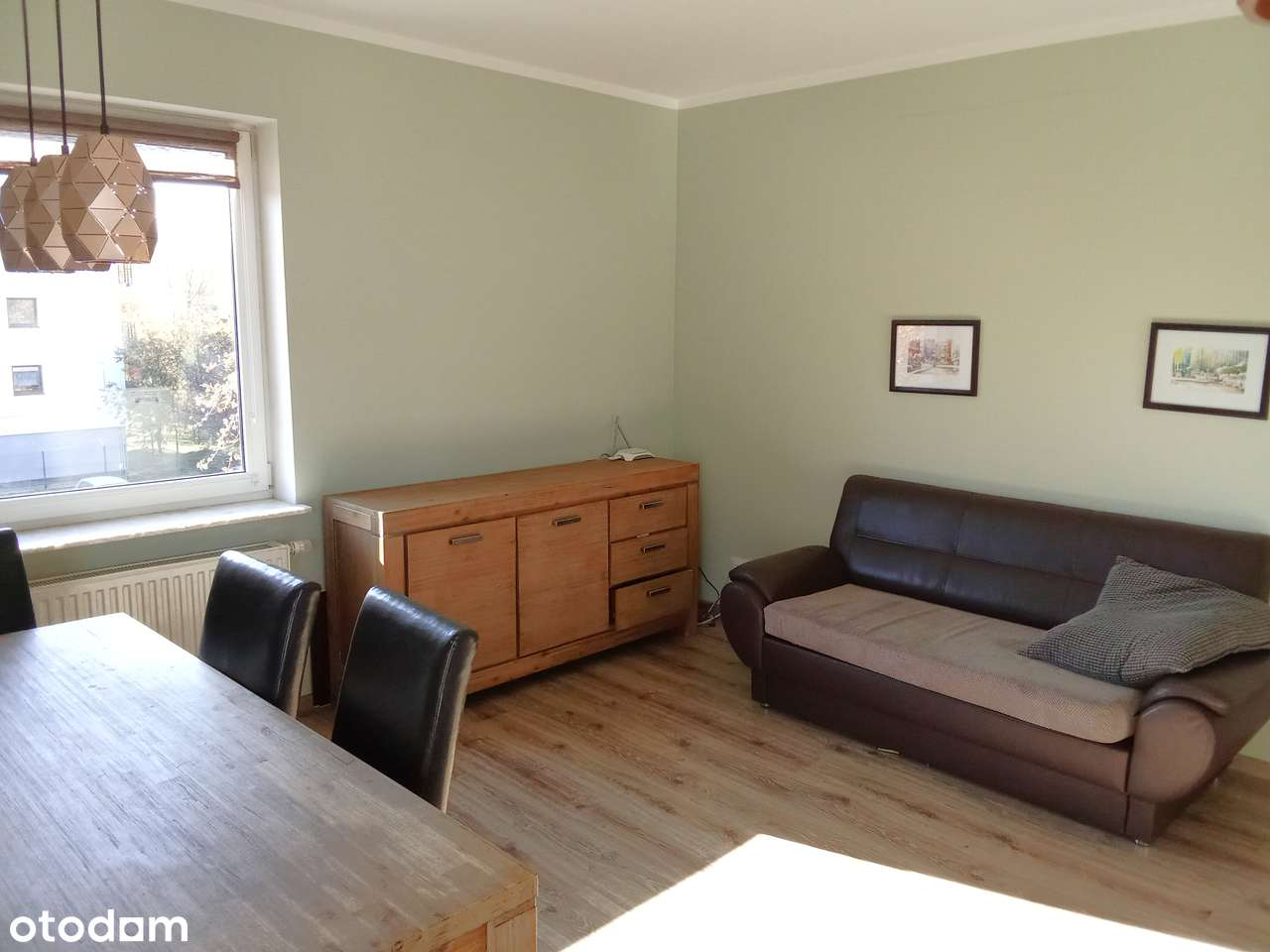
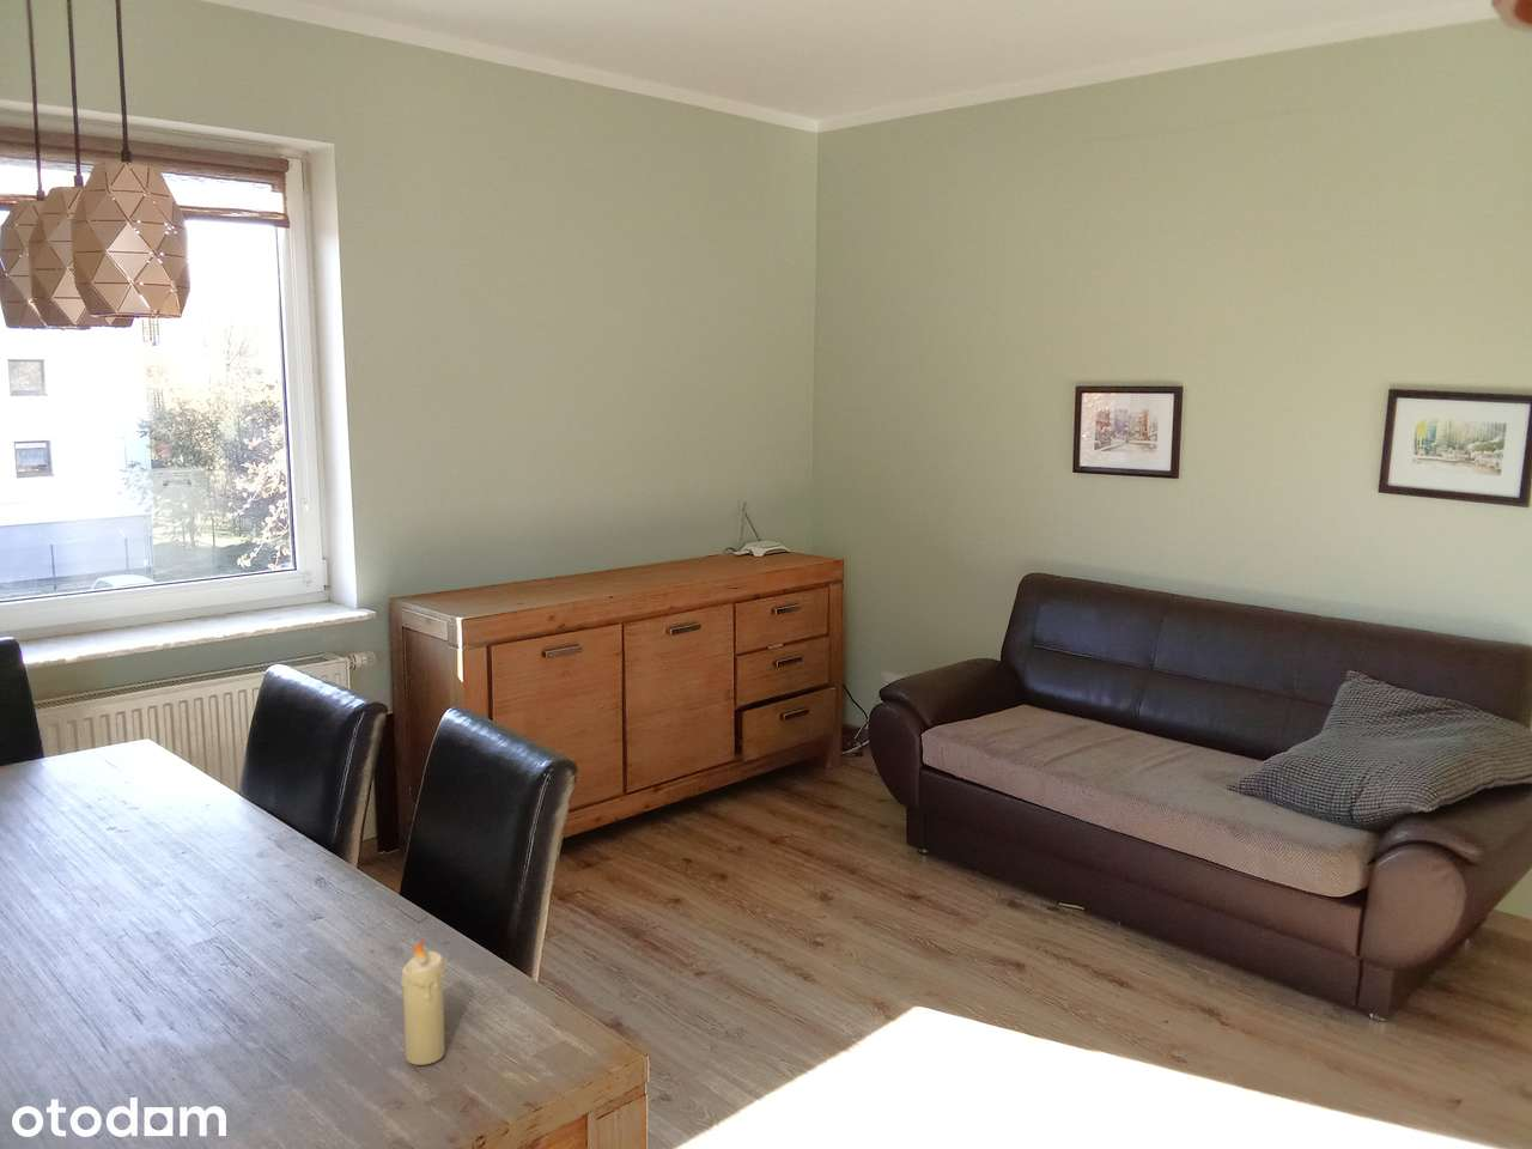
+ candle (422, 997)
